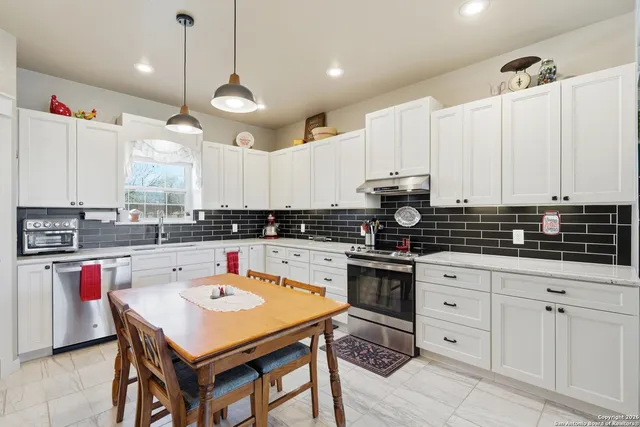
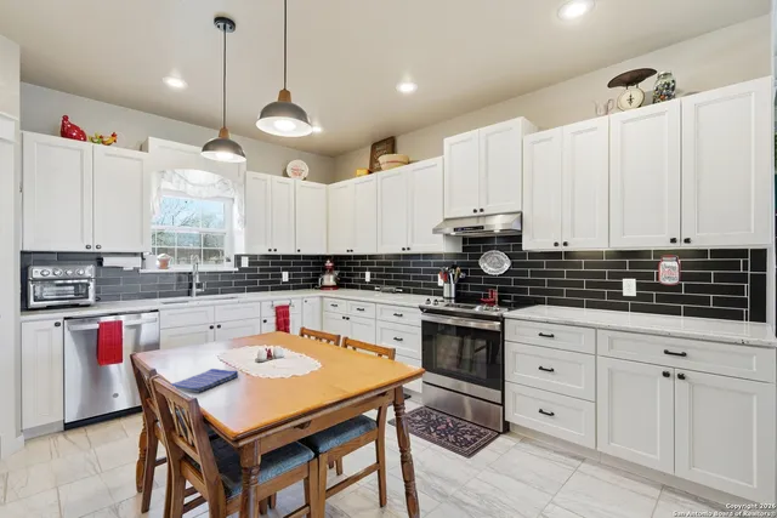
+ dish towel (205, 378)
